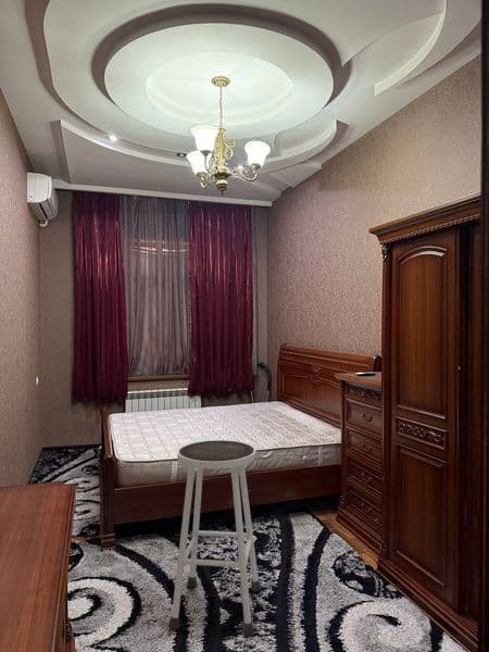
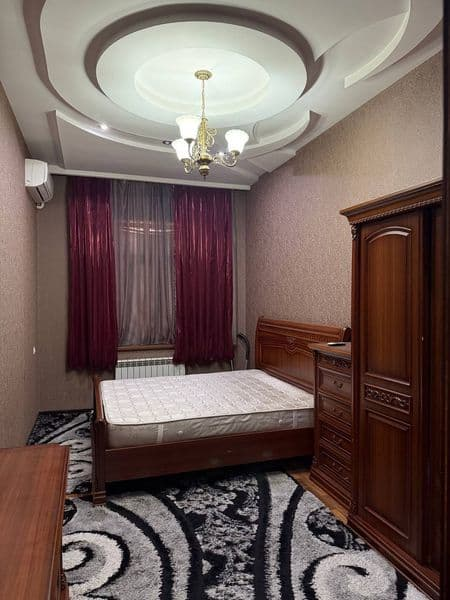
- stool (217, 531)
